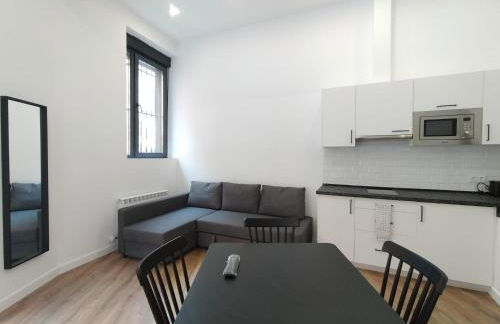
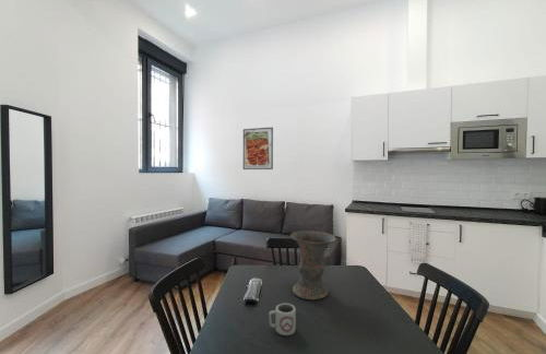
+ vase (312, 263)
+ cup (282, 319)
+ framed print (257, 149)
